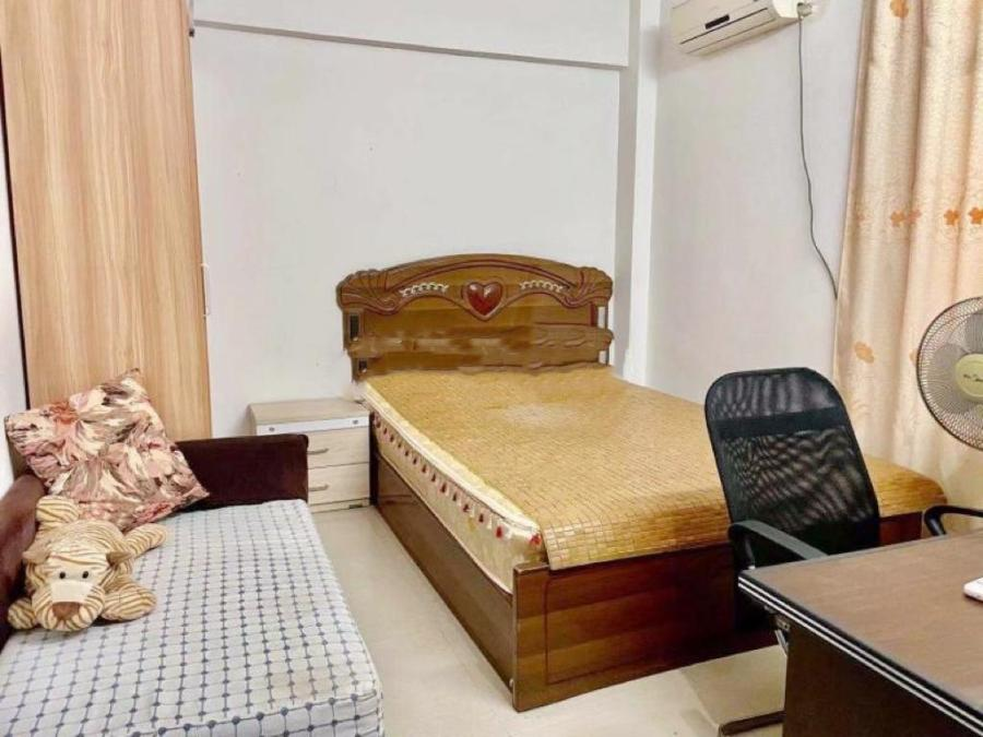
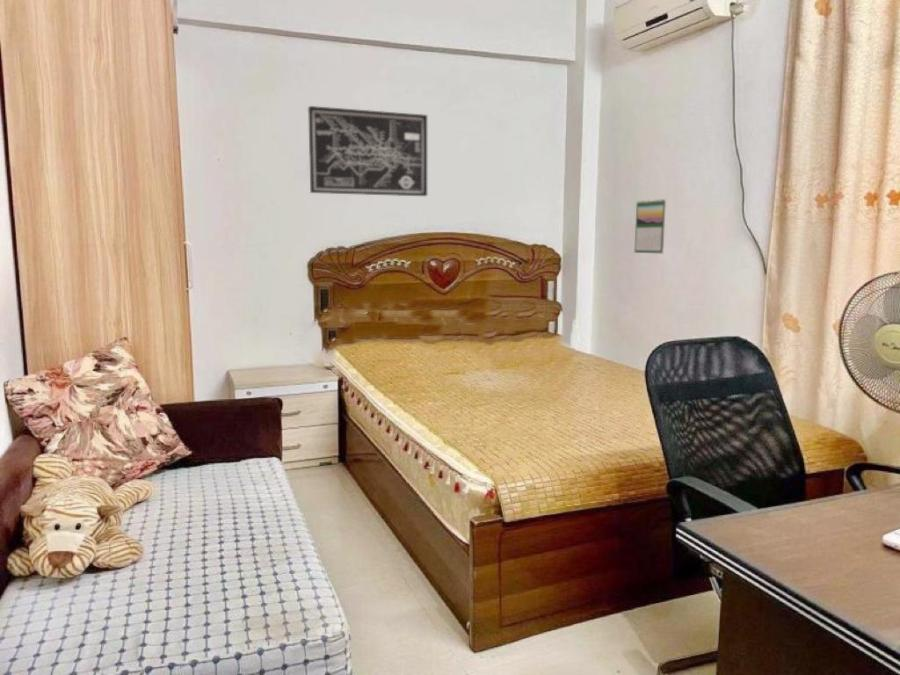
+ calendar (649, 226)
+ wall art (369, 153)
